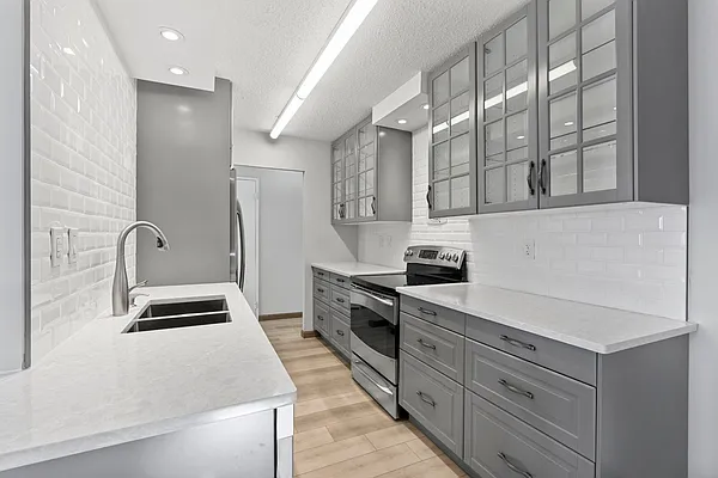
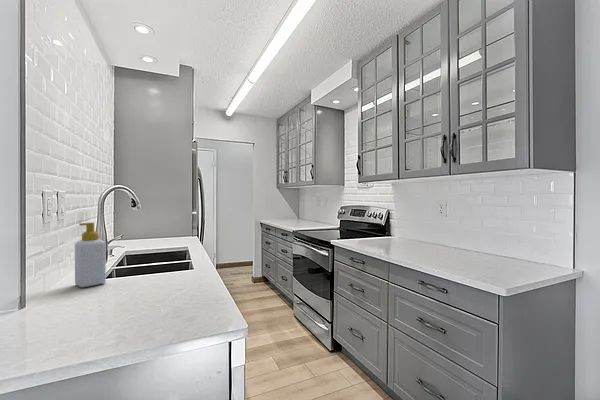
+ soap bottle (90, 253)
